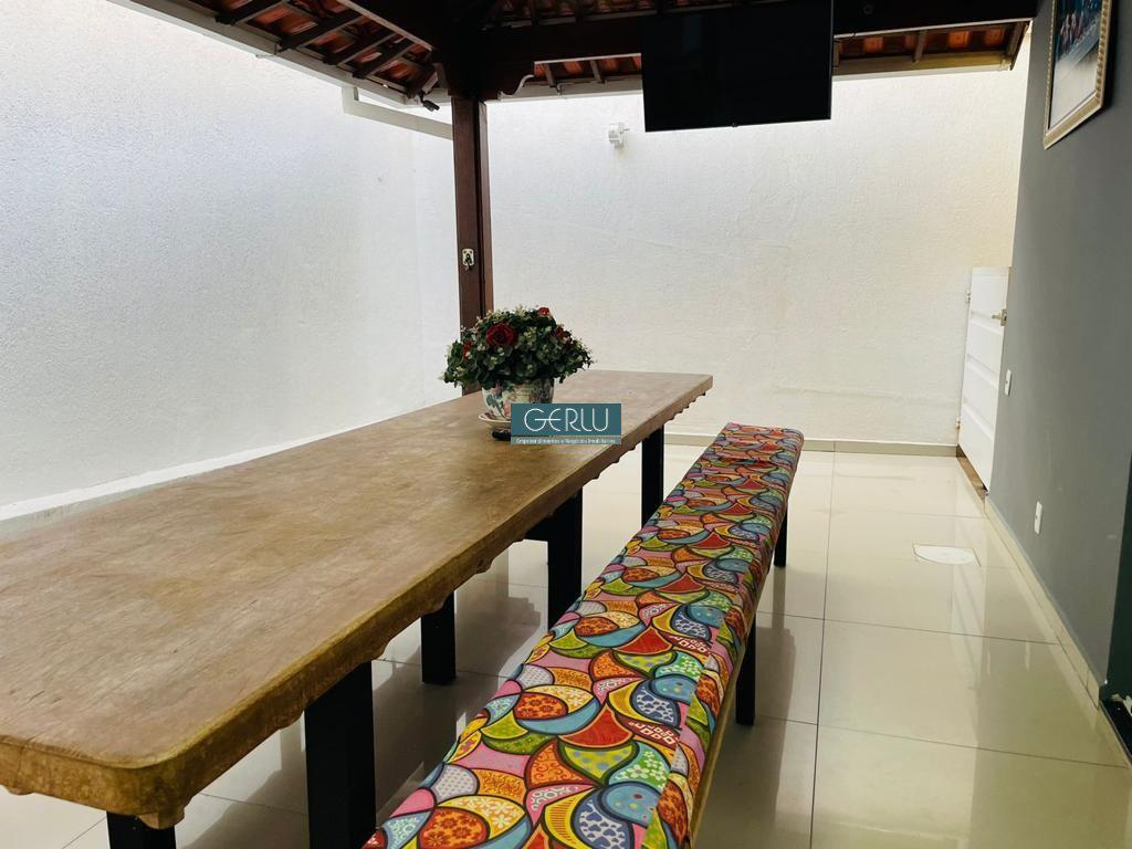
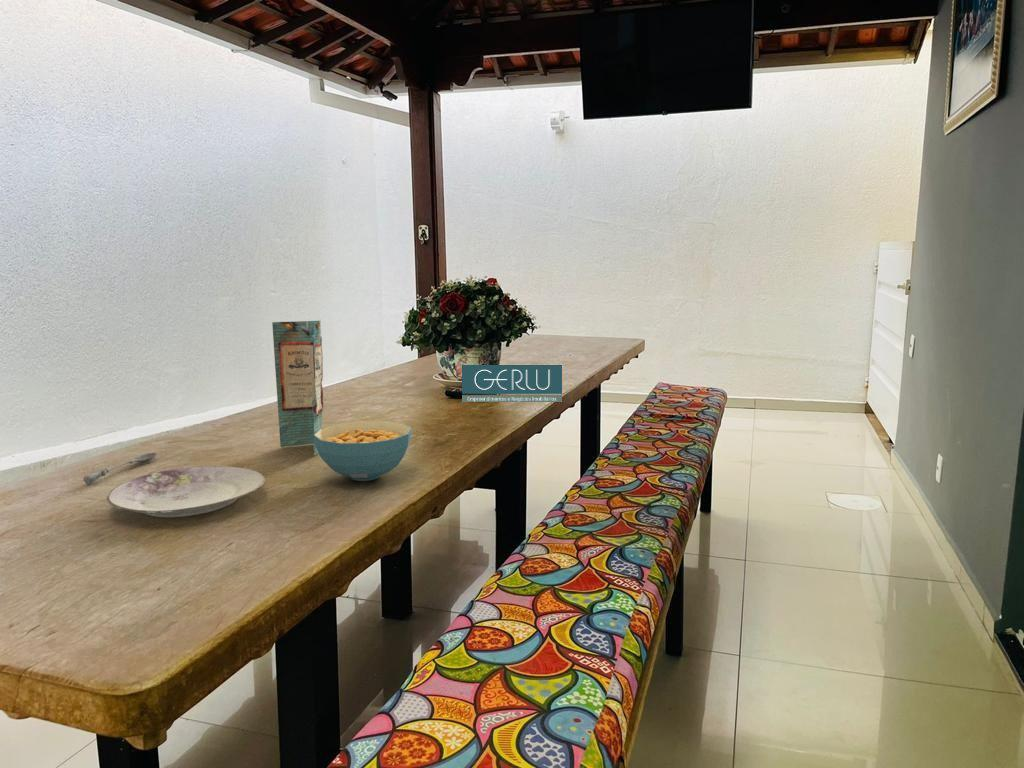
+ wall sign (301, 387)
+ soupspoon (122, 464)
+ cereal bowl (364, 454)
+ plate (189, 493)
